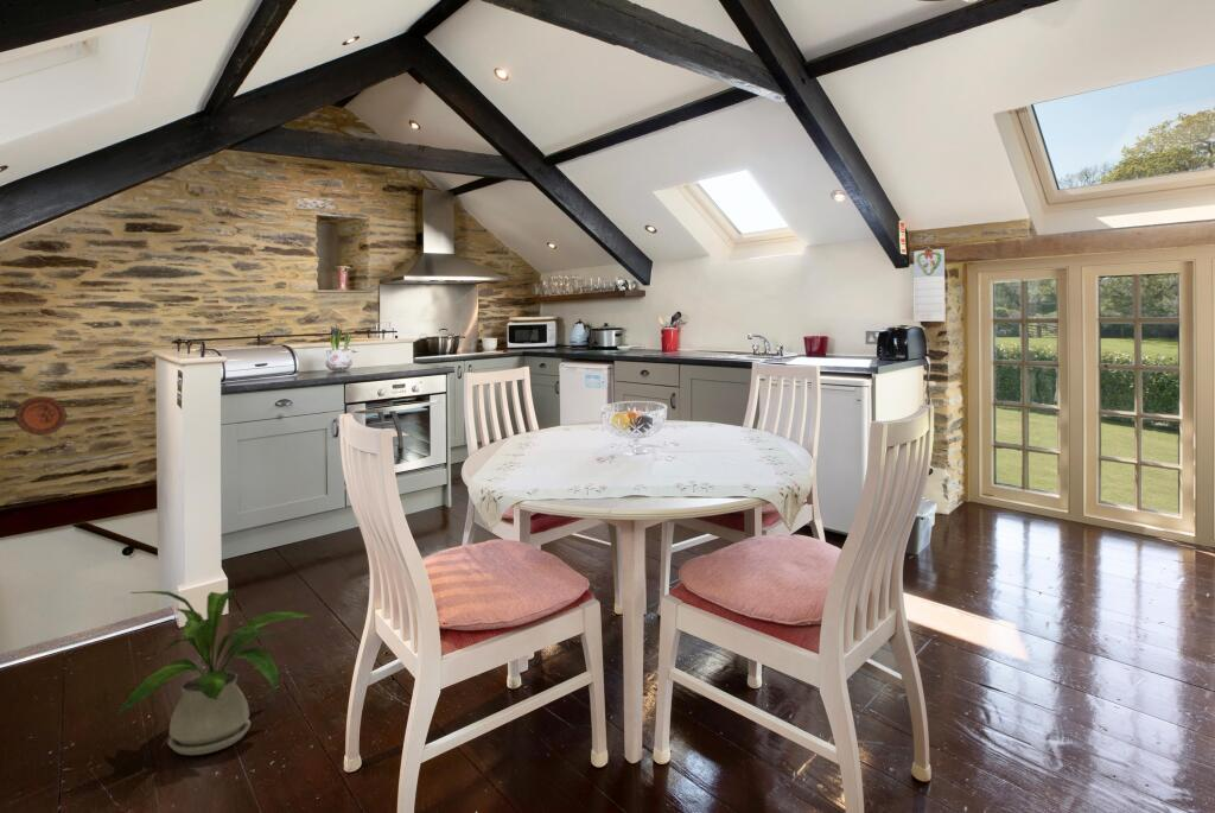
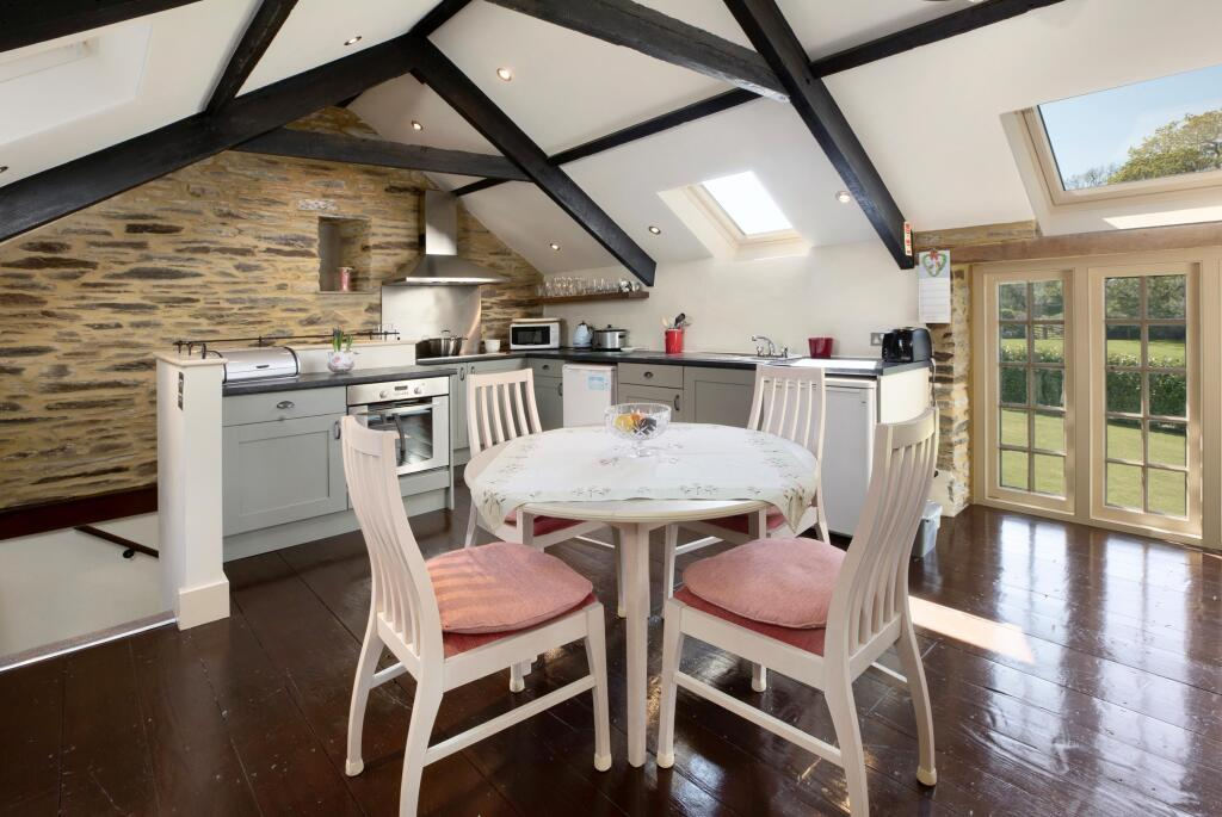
- decorative plate (40, 415)
- house plant (223, 660)
